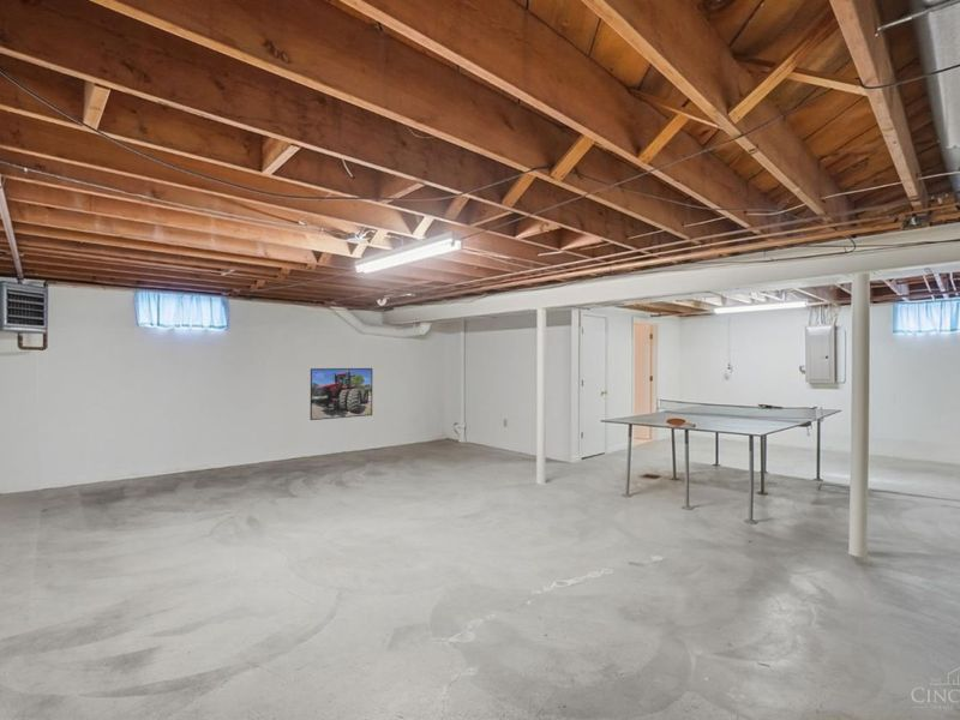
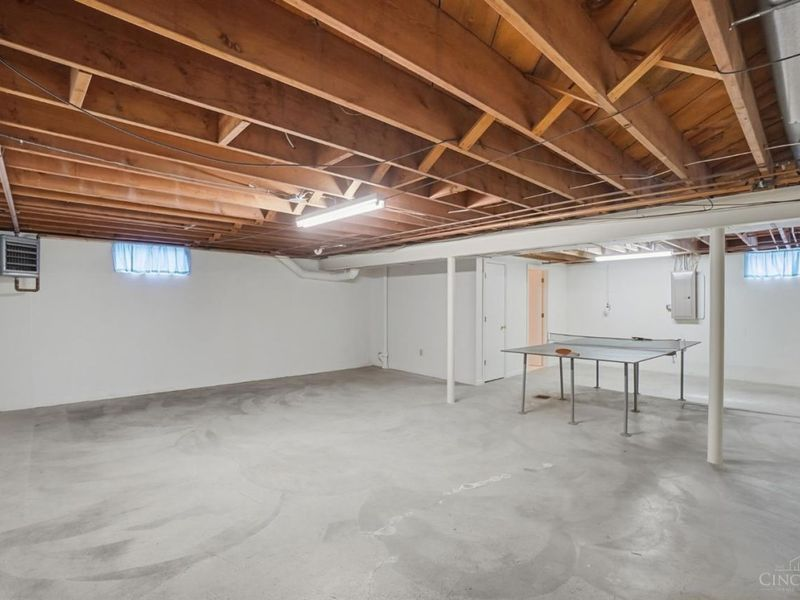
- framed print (342, 392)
